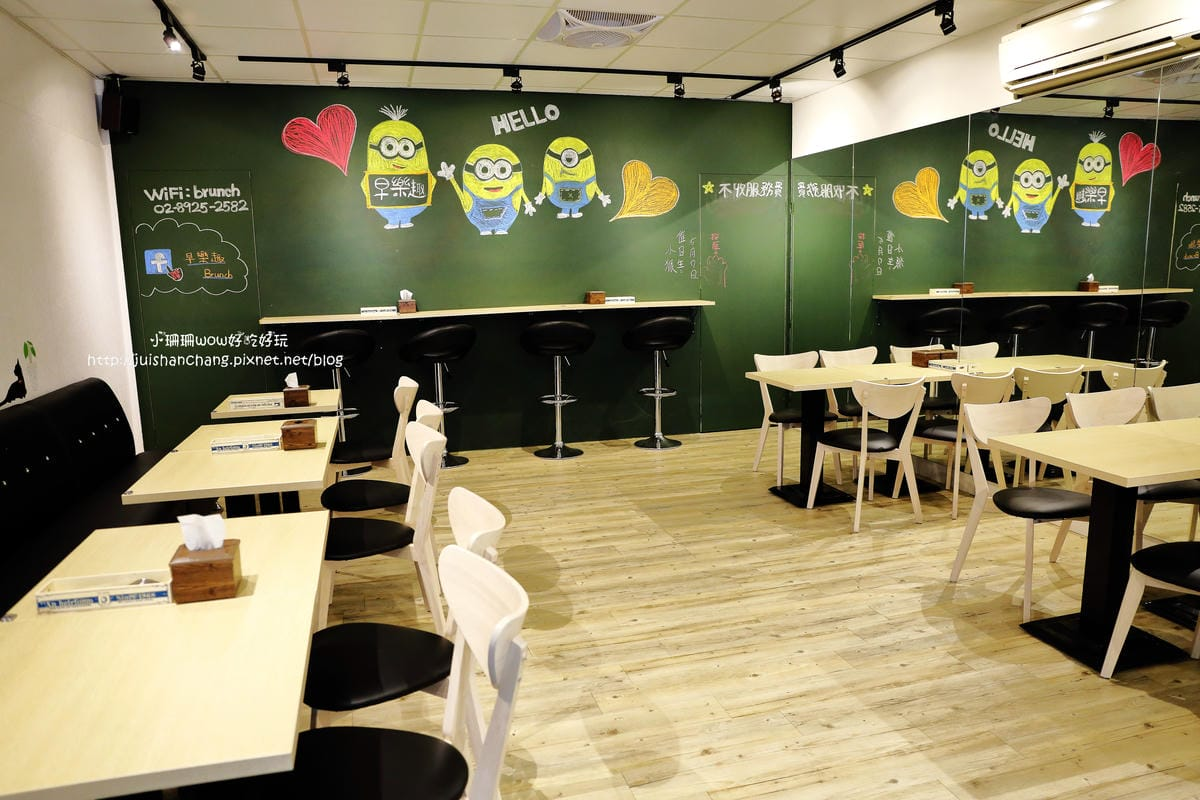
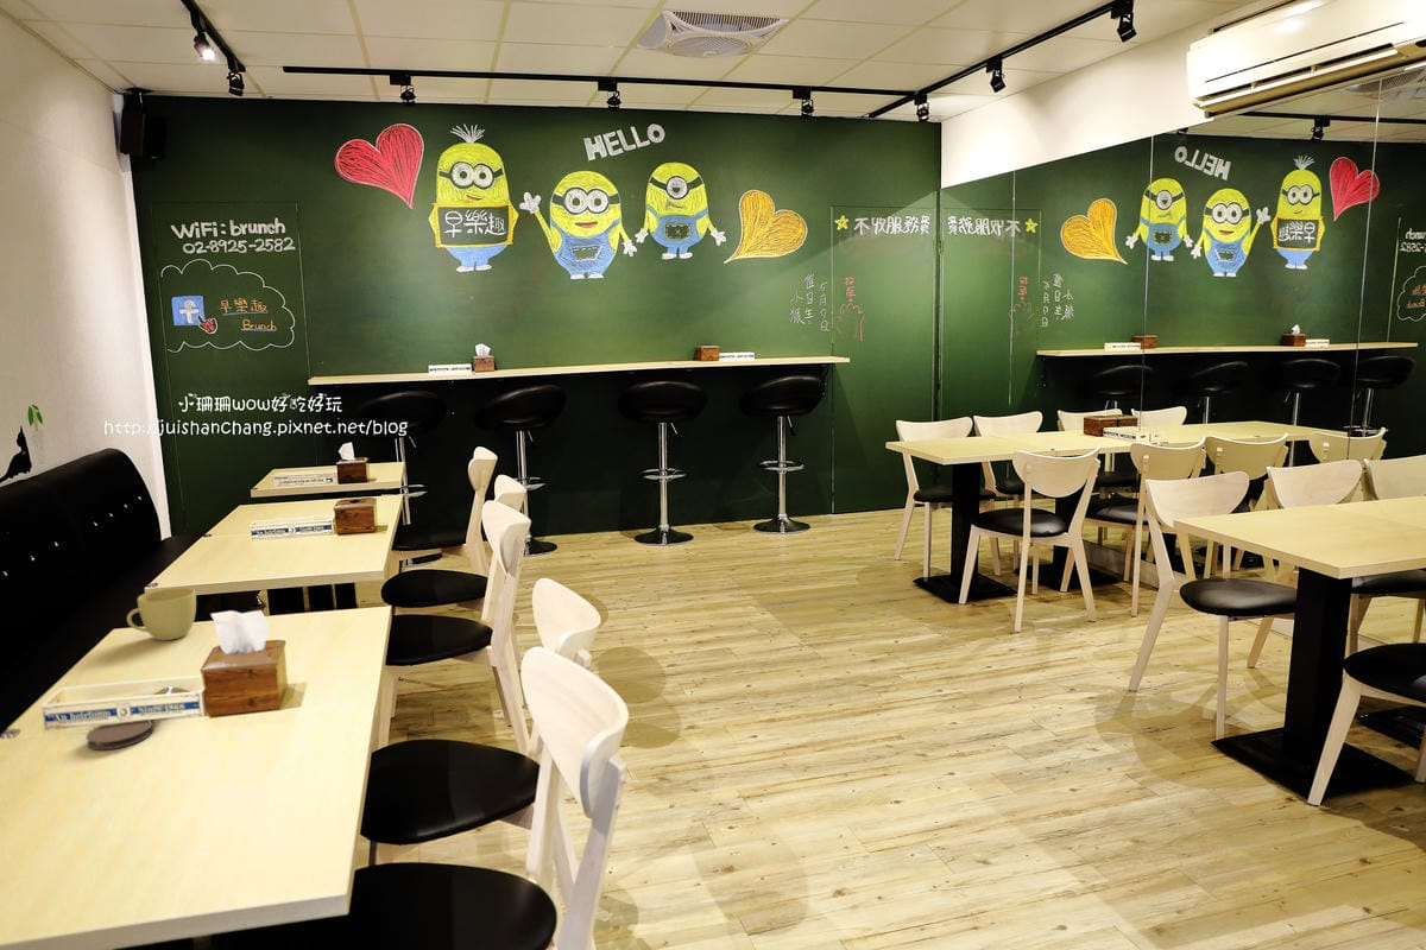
+ coaster (119, 733)
+ cup (162, 616)
